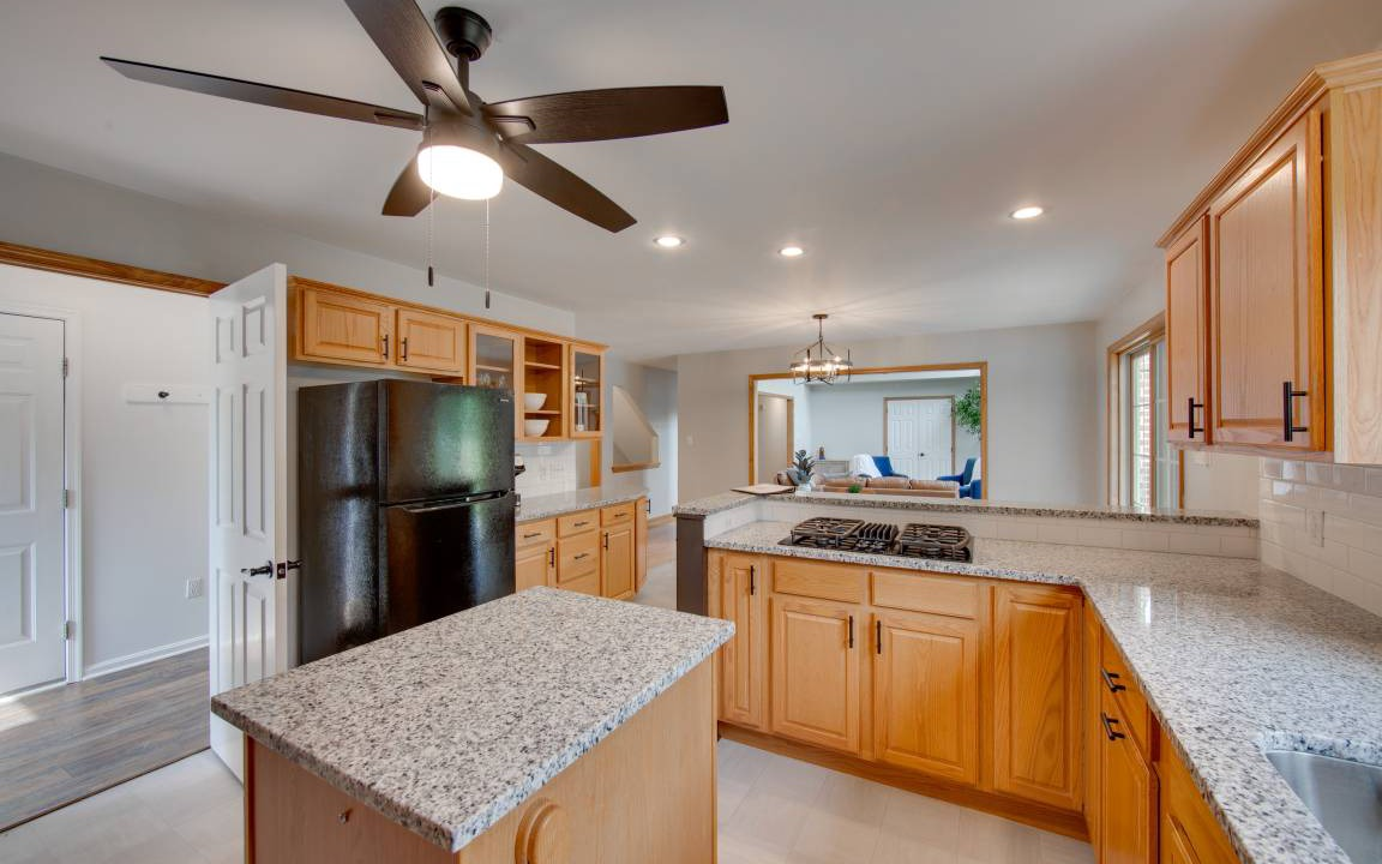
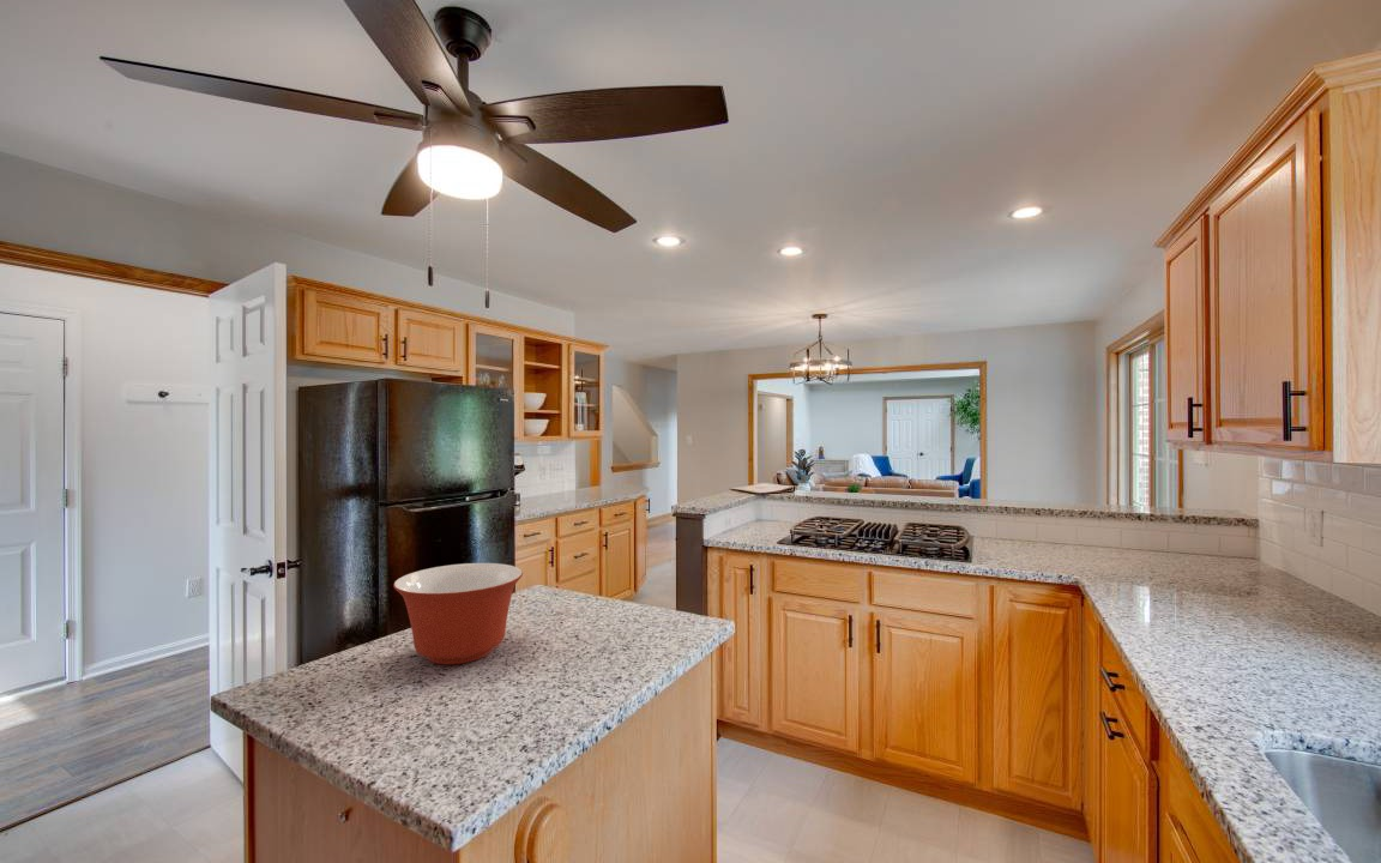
+ mixing bowl (460, 614)
